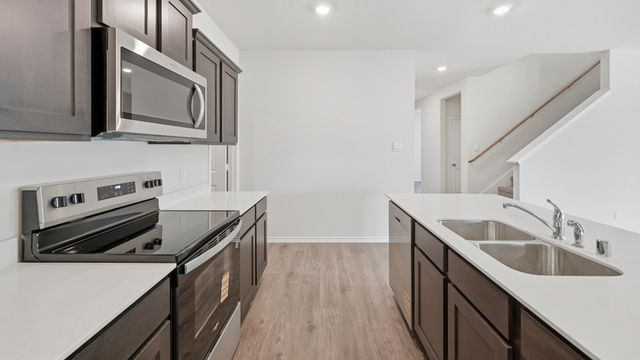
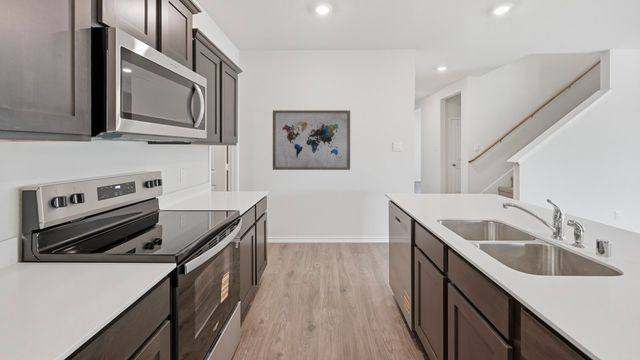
+ wall art (311, 140)
